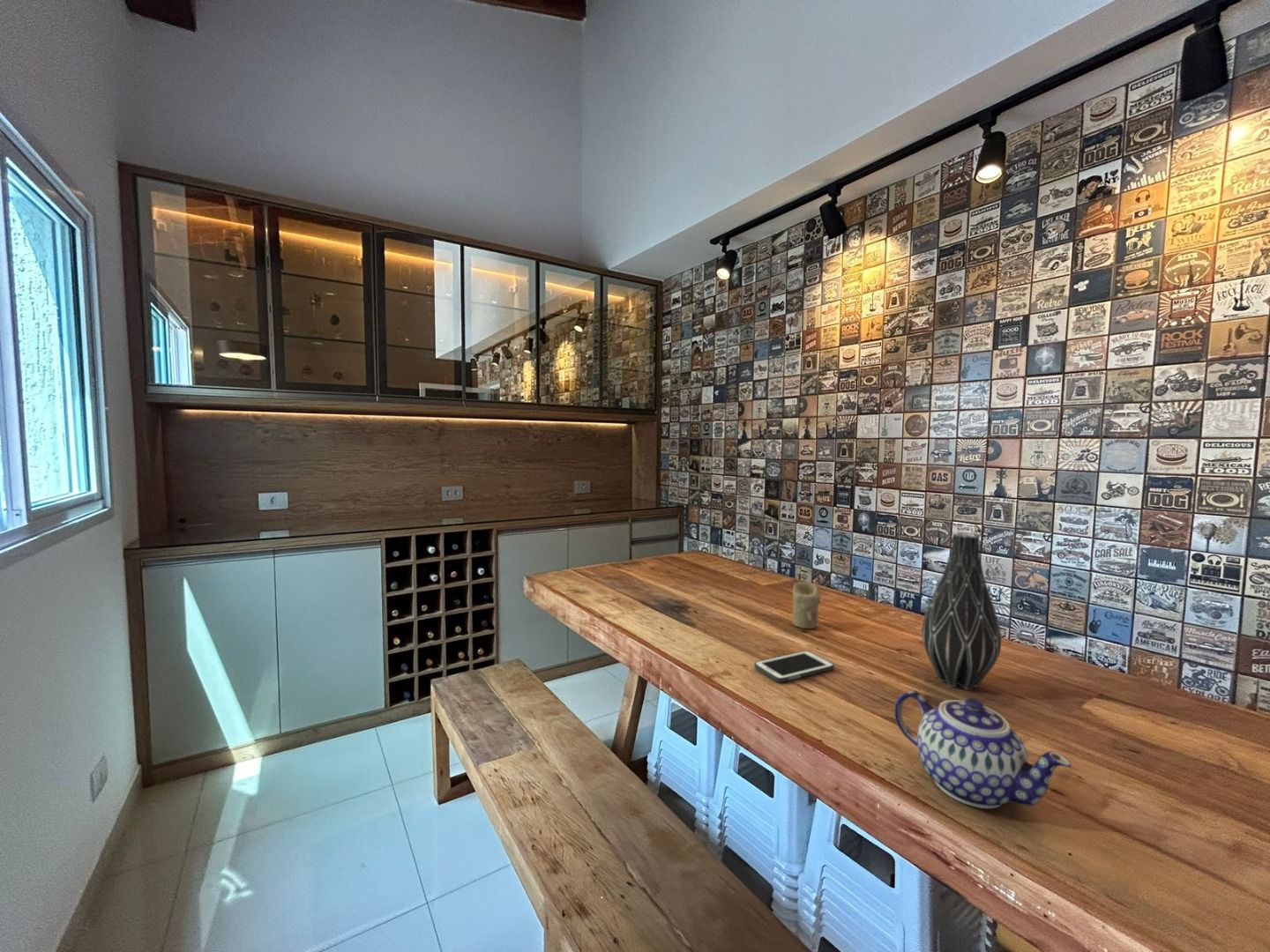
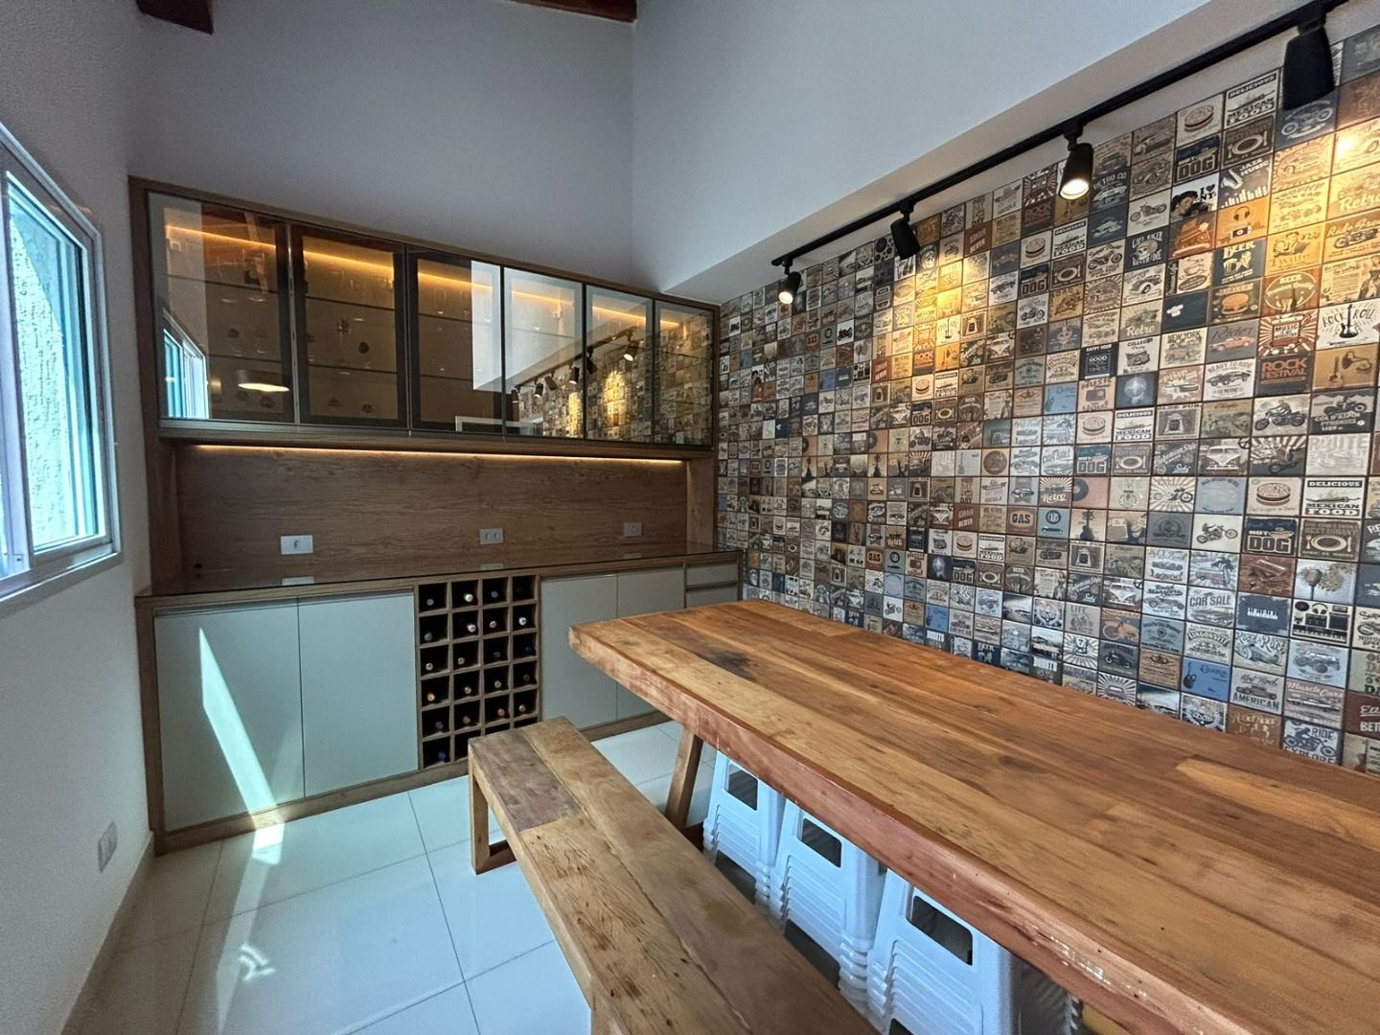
- teapot (971, 744)
- vase (961, 608)
- cell phone (794, 666)
- candle (806, 606)
